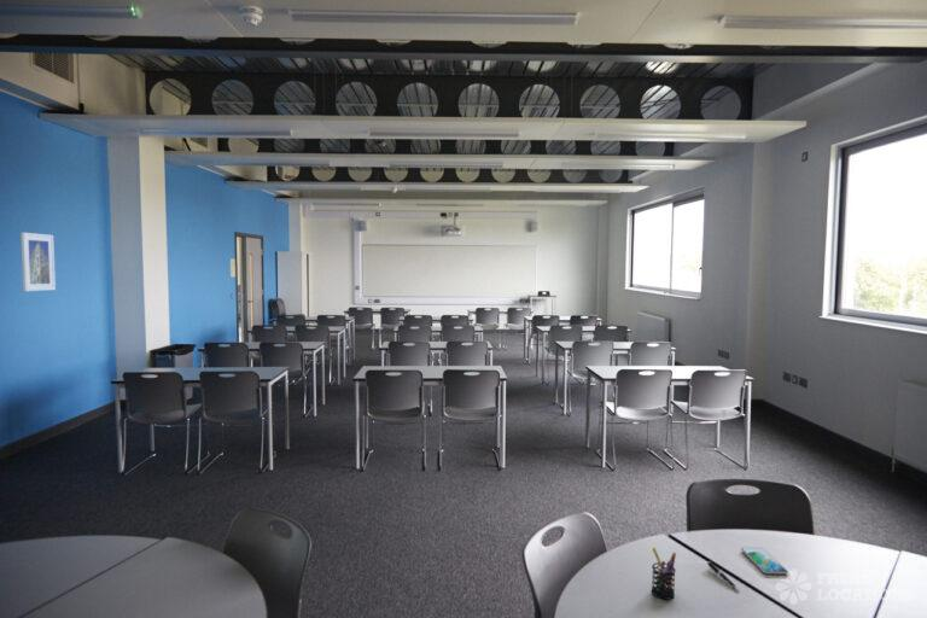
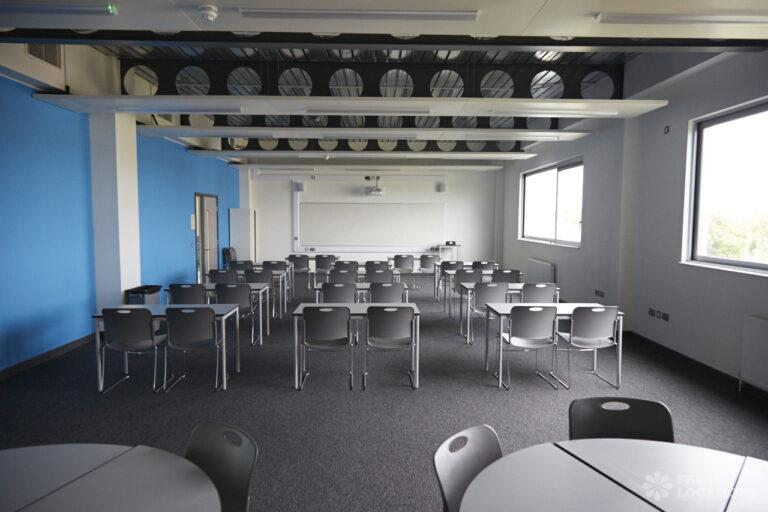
- pen (723, 576)
- smartphone (763, 560)
- pen holder (666, 571)
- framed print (39, 262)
